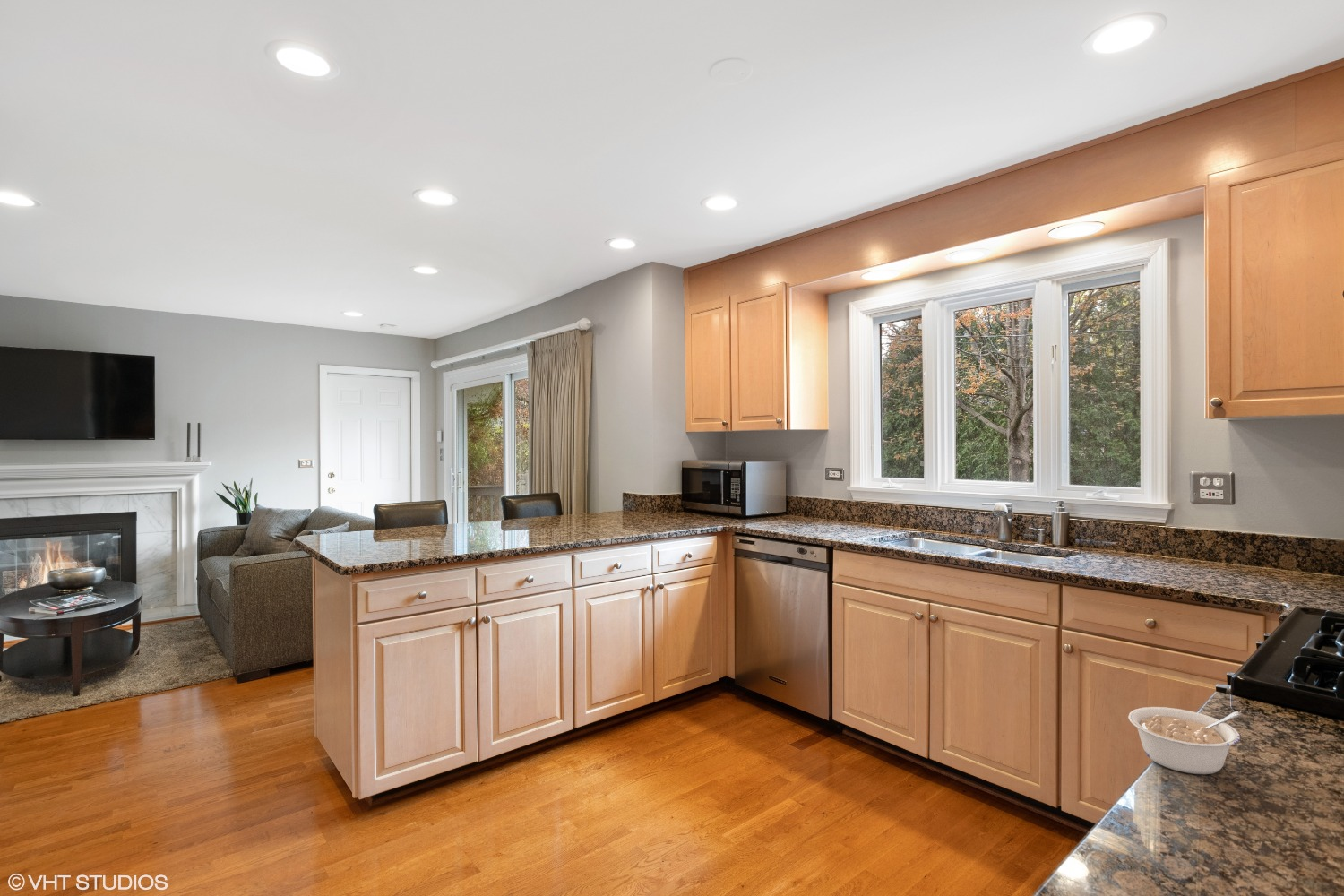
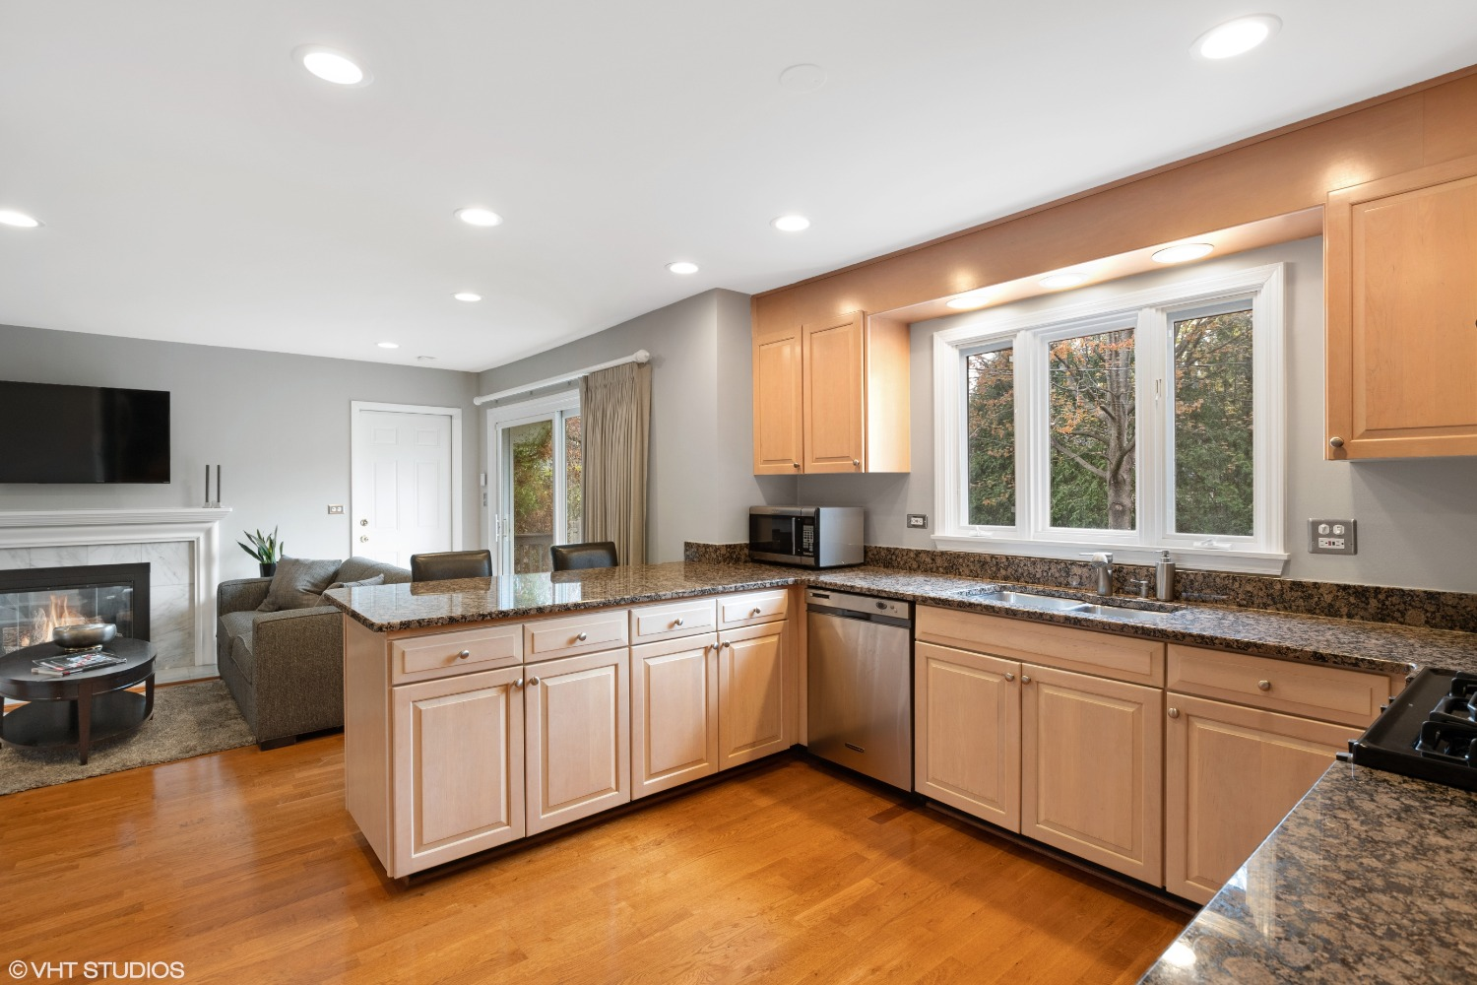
- legume (1183, 737)
